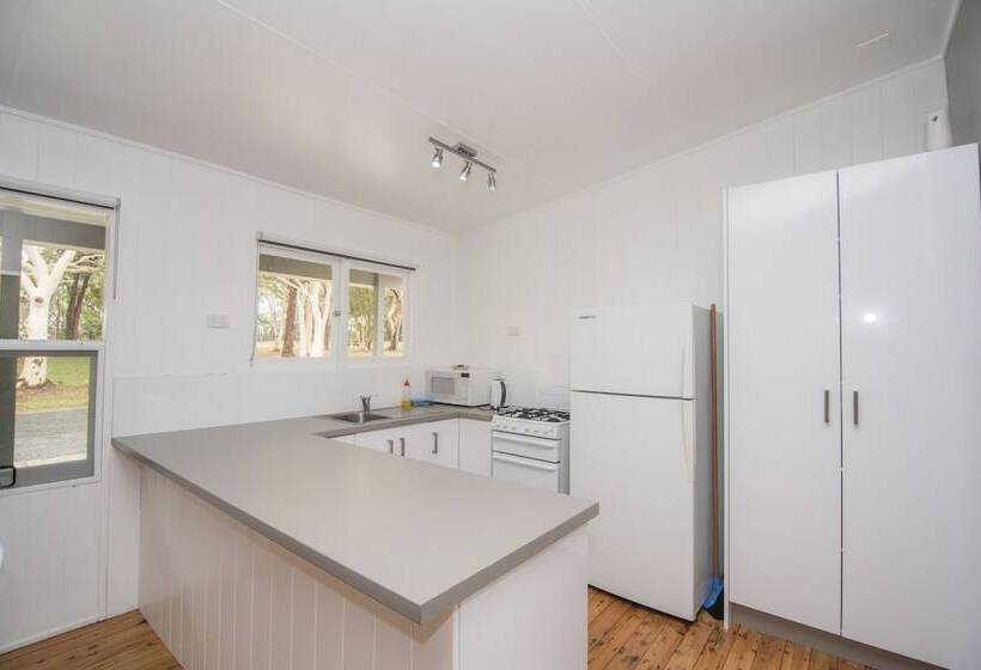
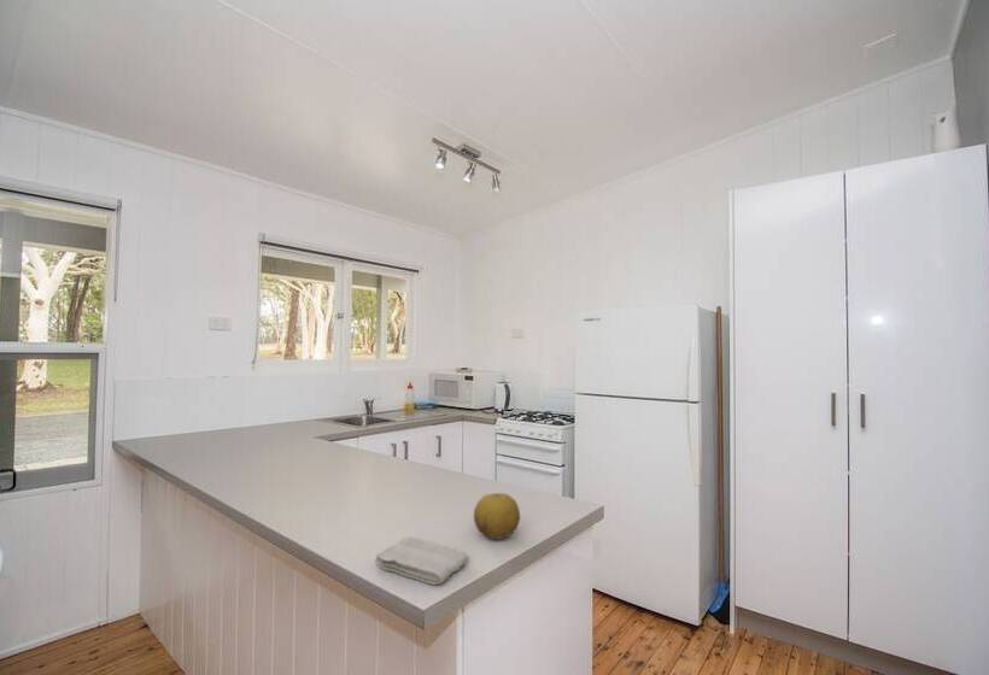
+ fruit (496, 515)
+ washcloth (421, 557)
